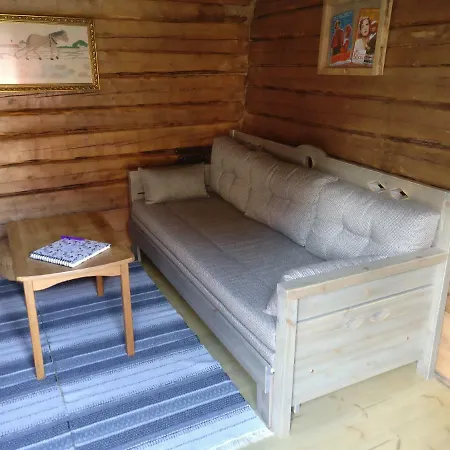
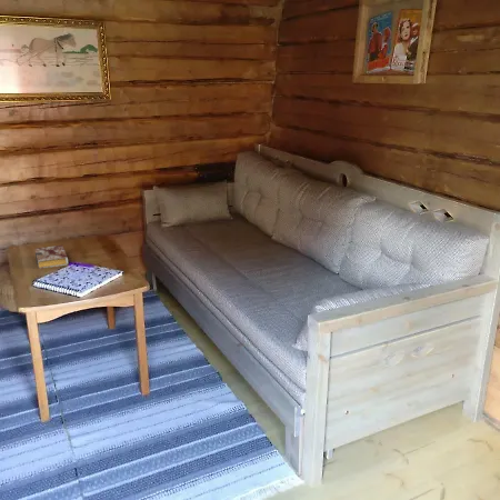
+ book (50, 256)
